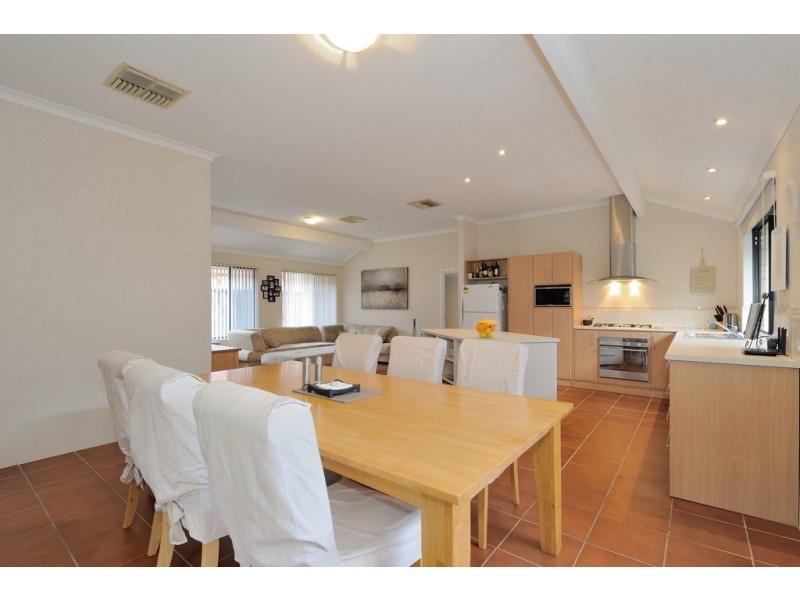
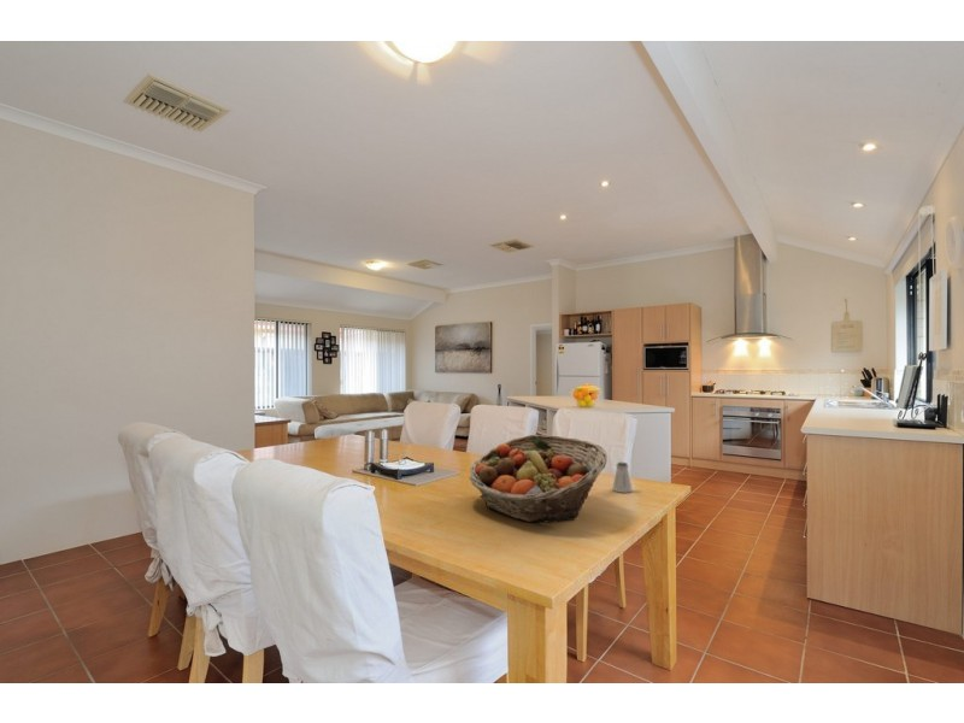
+ fruit basket (535, 474)
+ saltshaker (622, 476)
